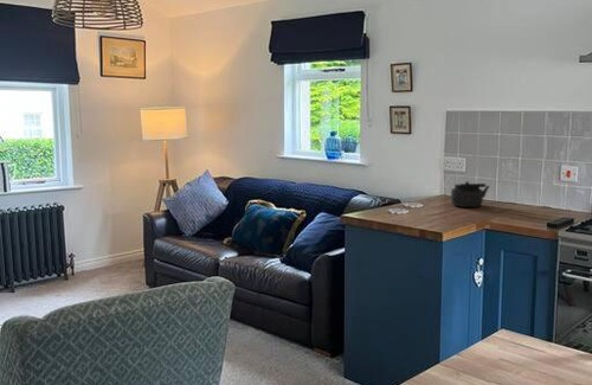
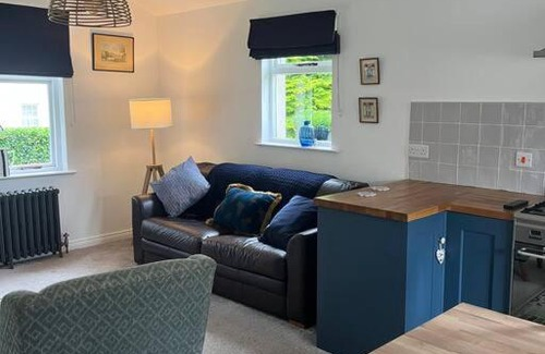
- kettle (470, 193)
